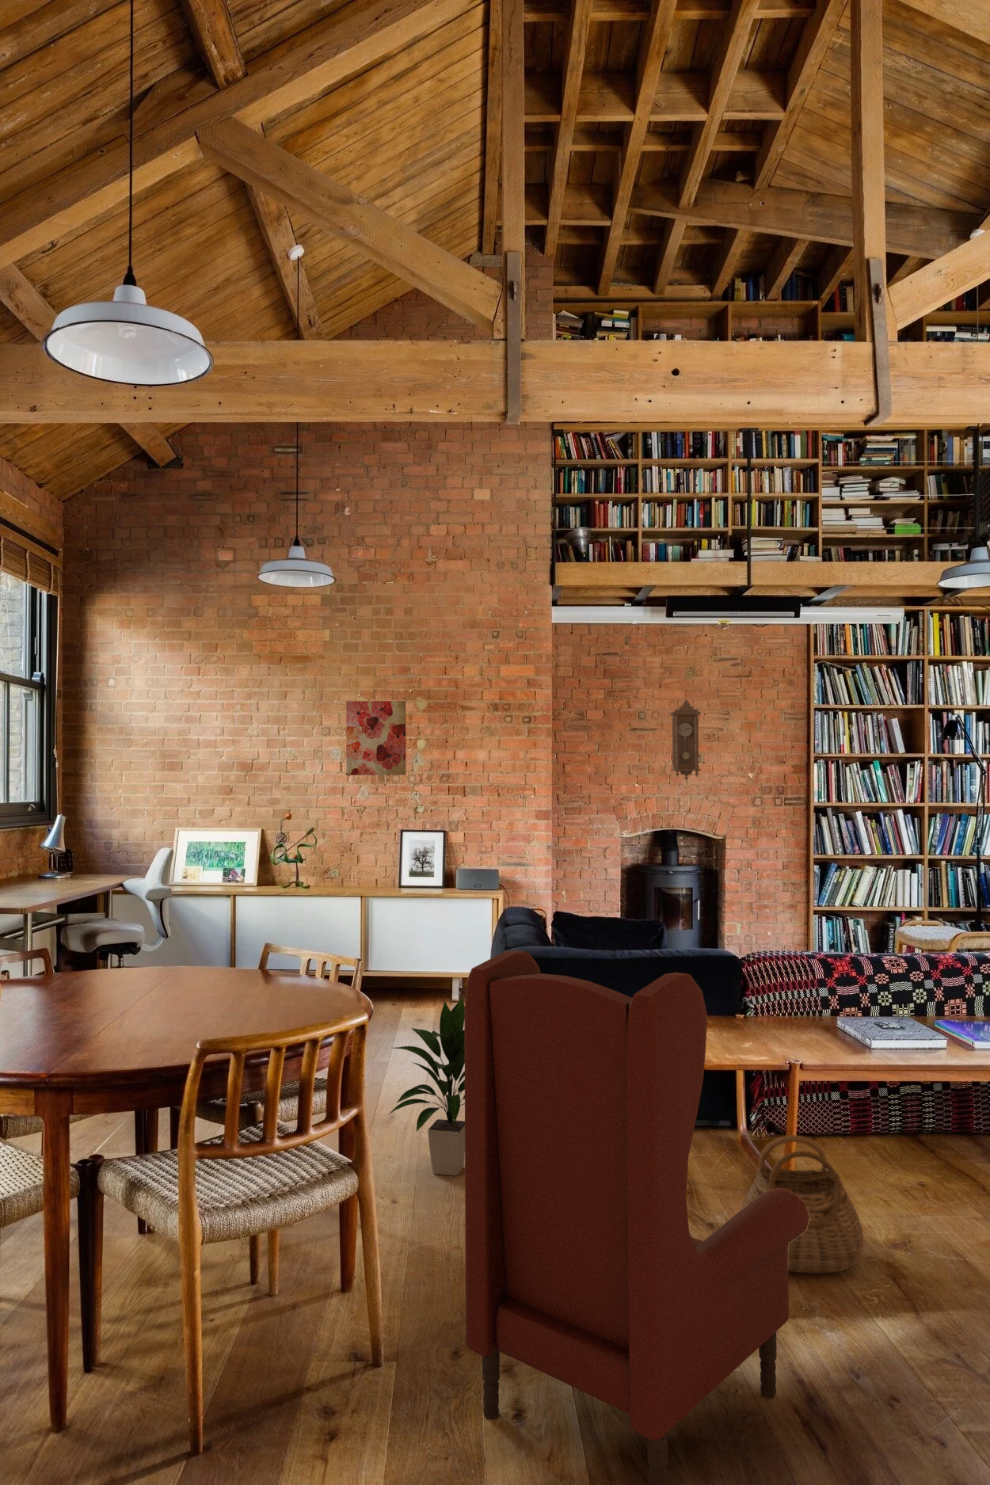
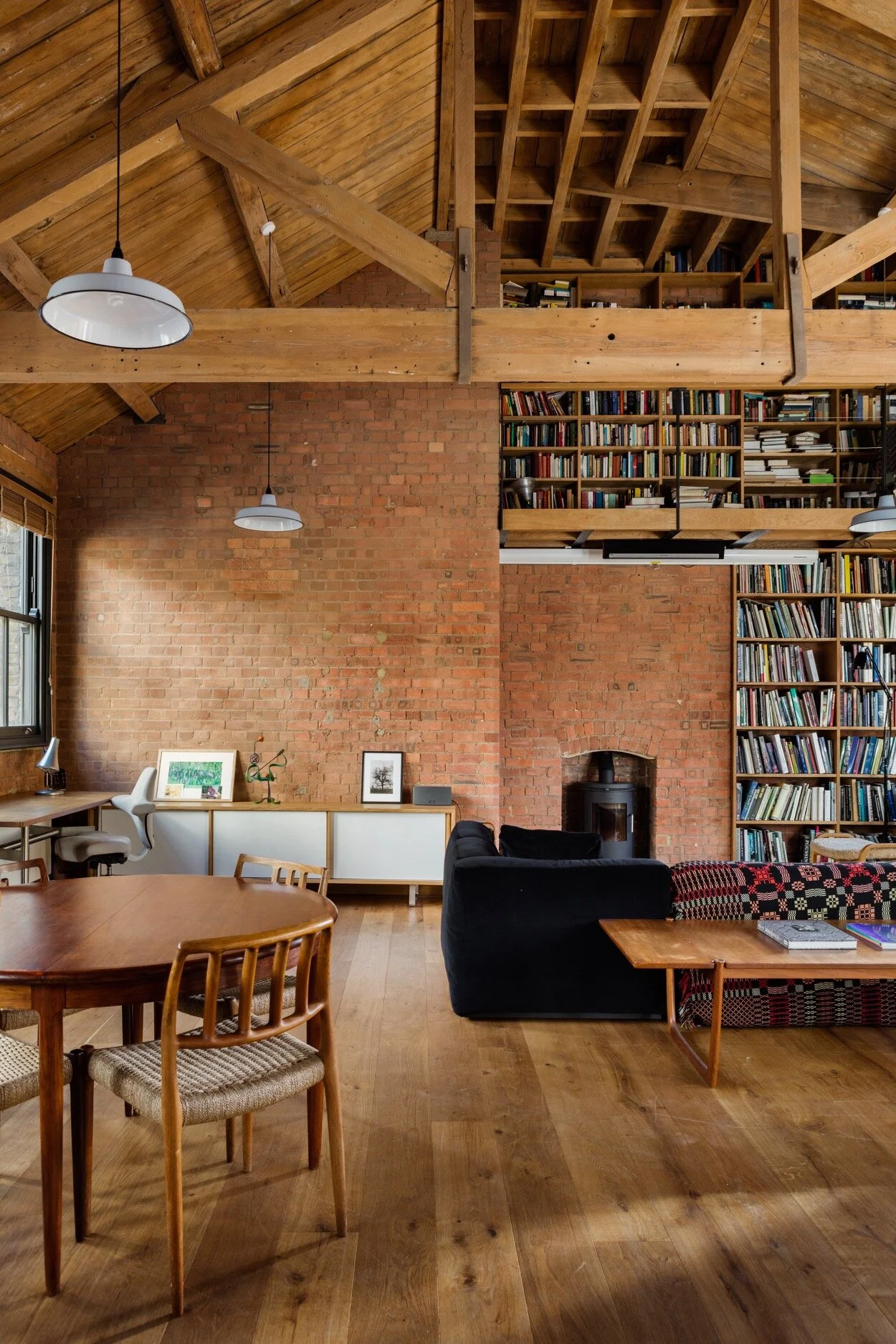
- armchair (633, 1175)
- wall art (376, 737)
- indoor plant (452, 1087)
- pendulum clock (685, 739)
- basket (801, 1199)
